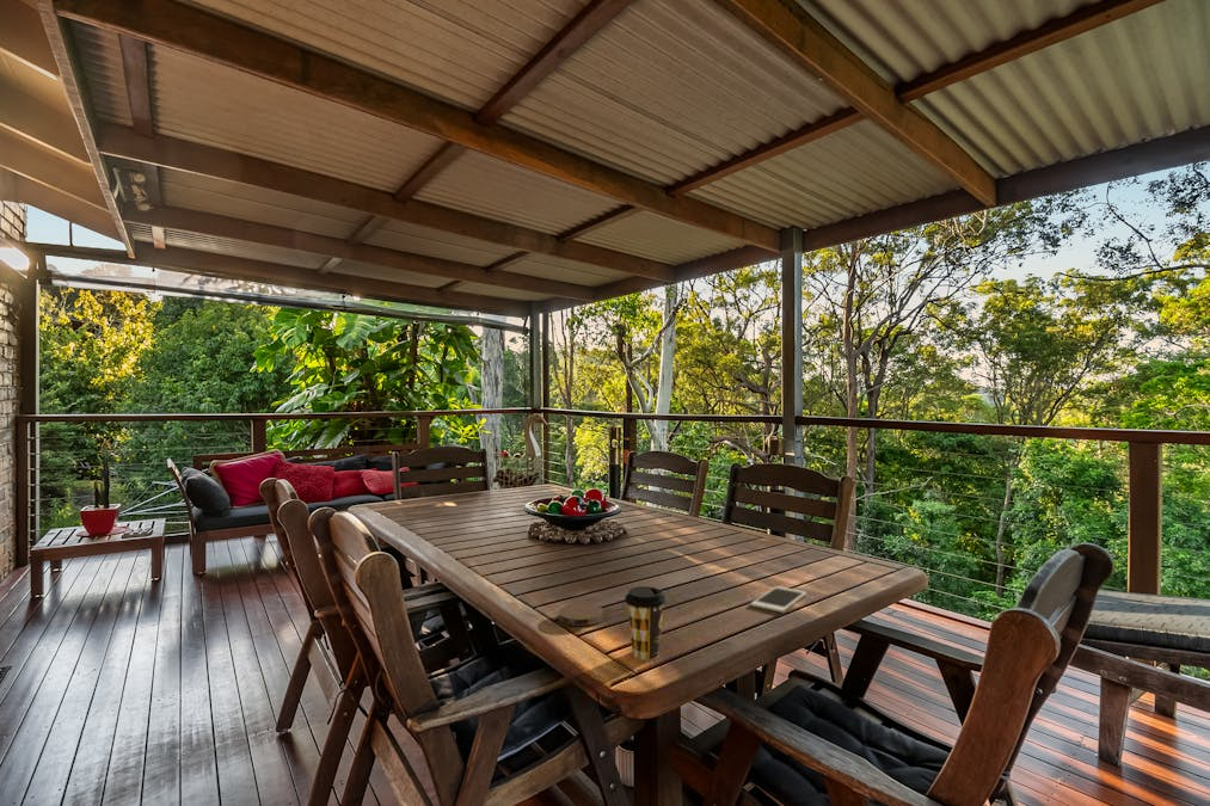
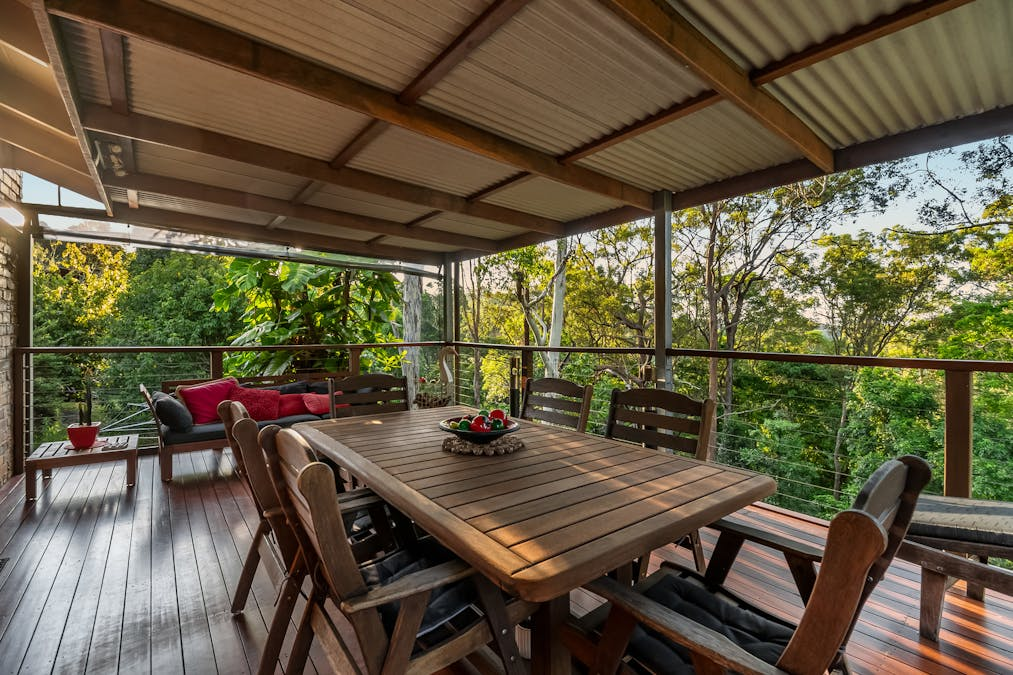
- cell phone (779, 598)
- coffee cup (645, 622)
- coaster (581, 614)
